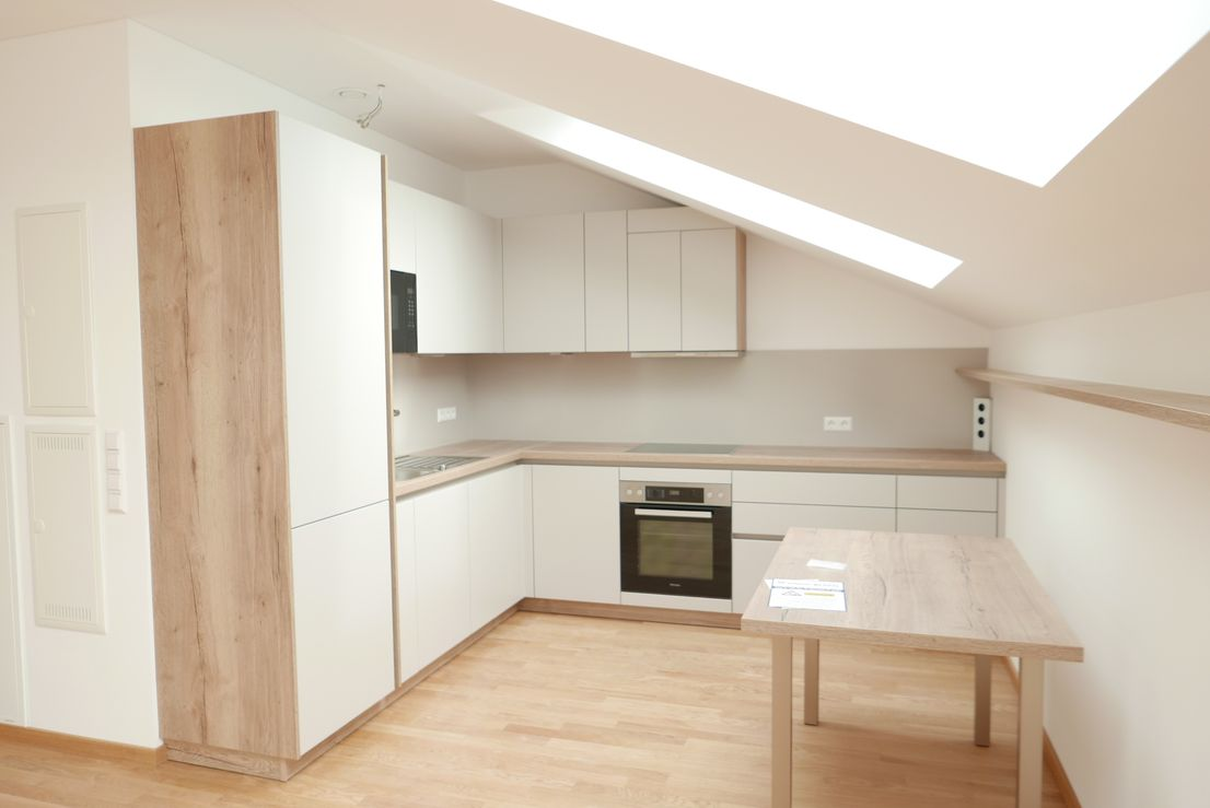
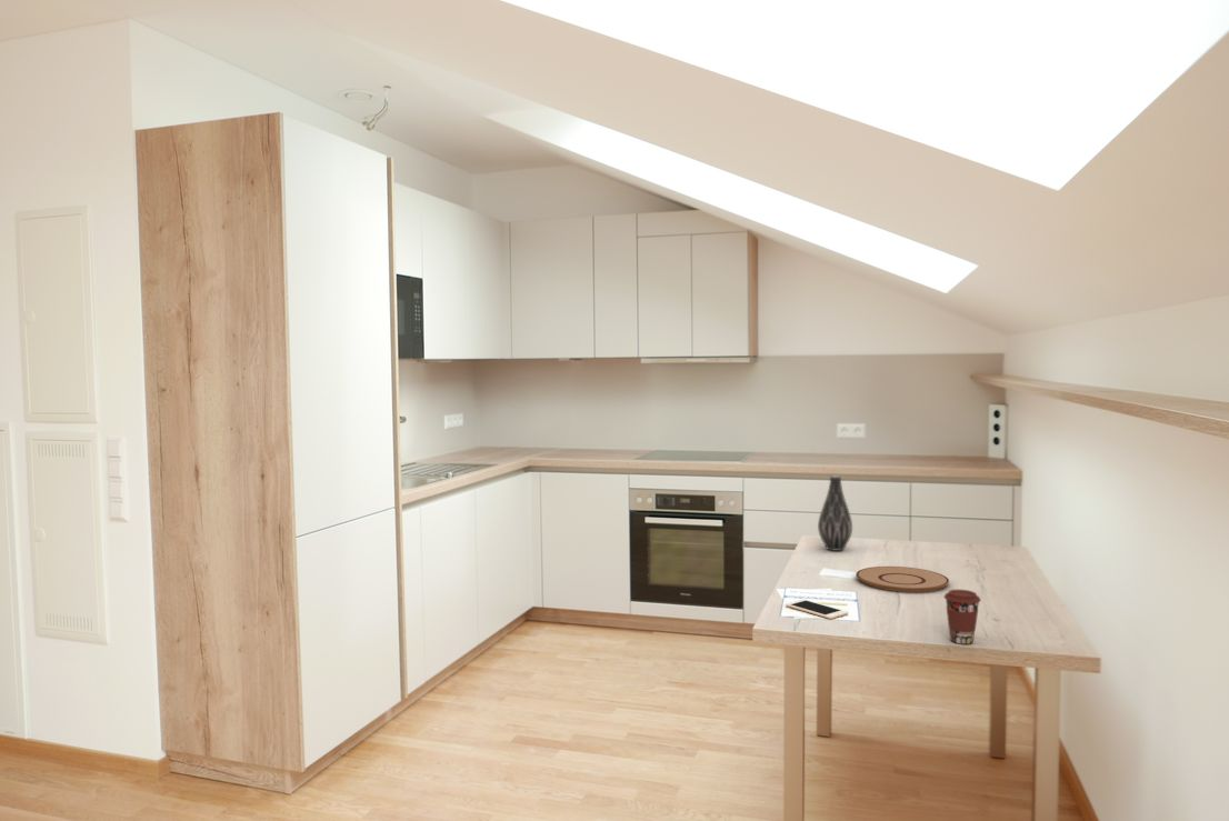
+ coffee cup (961, 617)
+ vase (835, 512)
+ plate (901, 579)
+ cell phone (816, 609)
